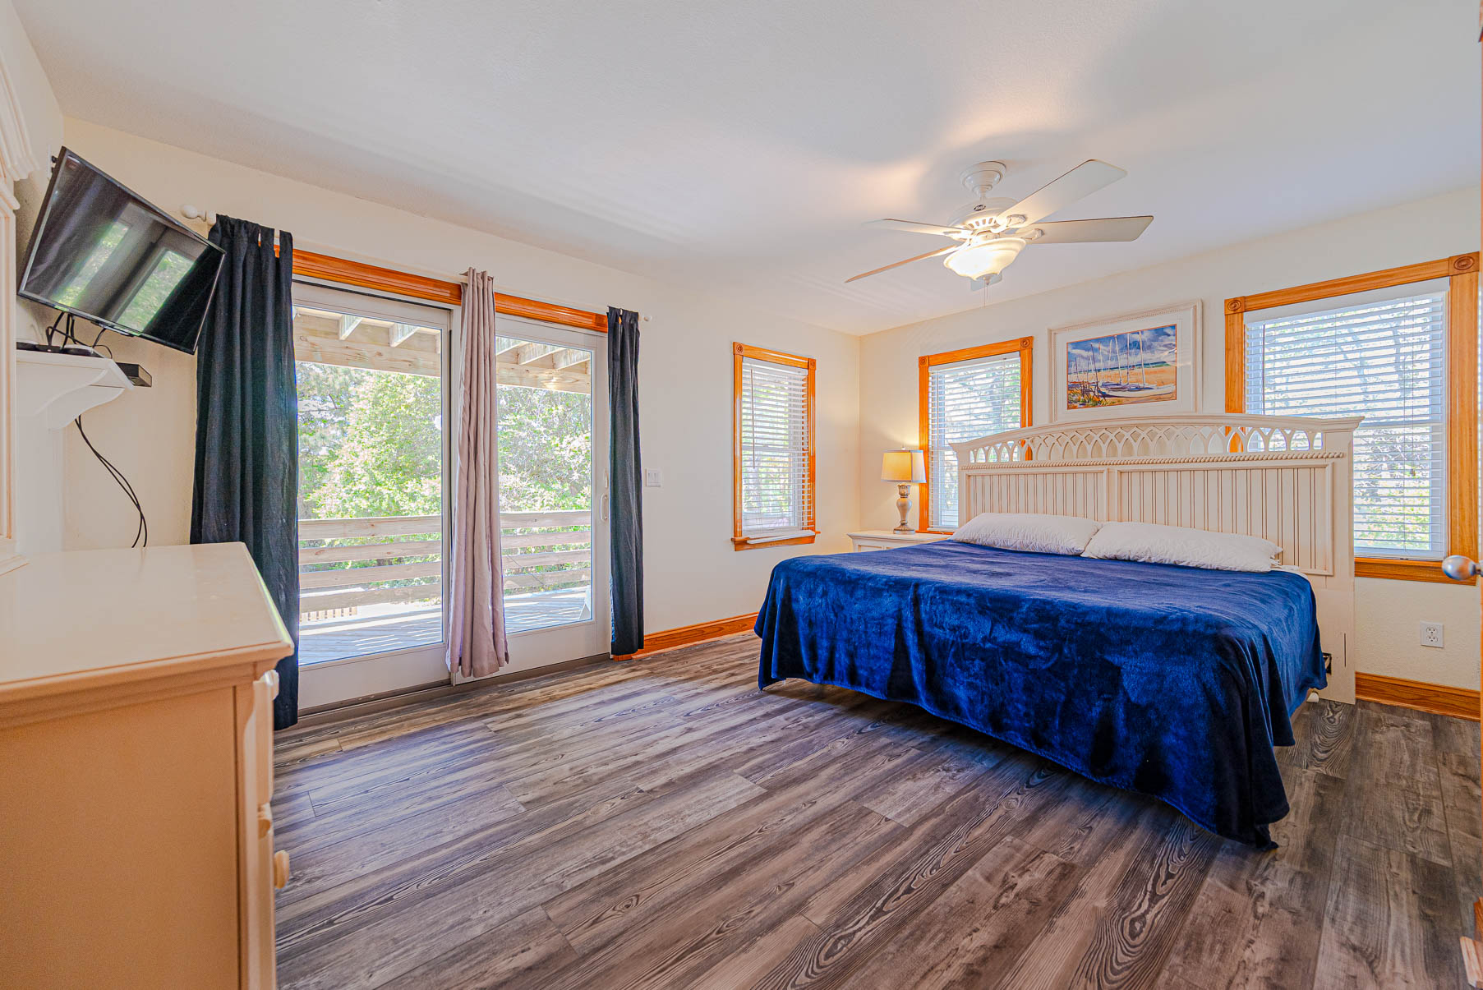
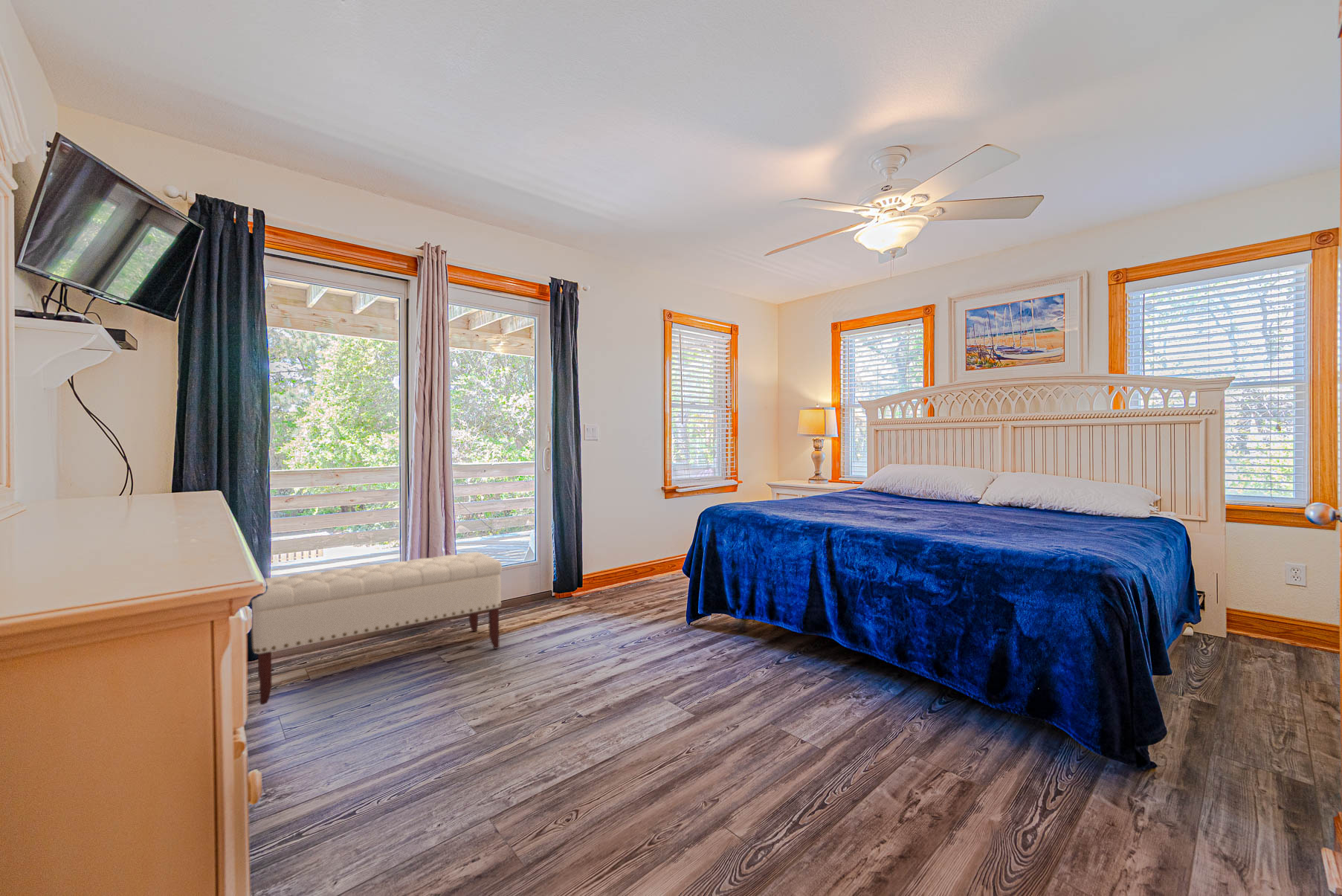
+ bench (385, 614)
